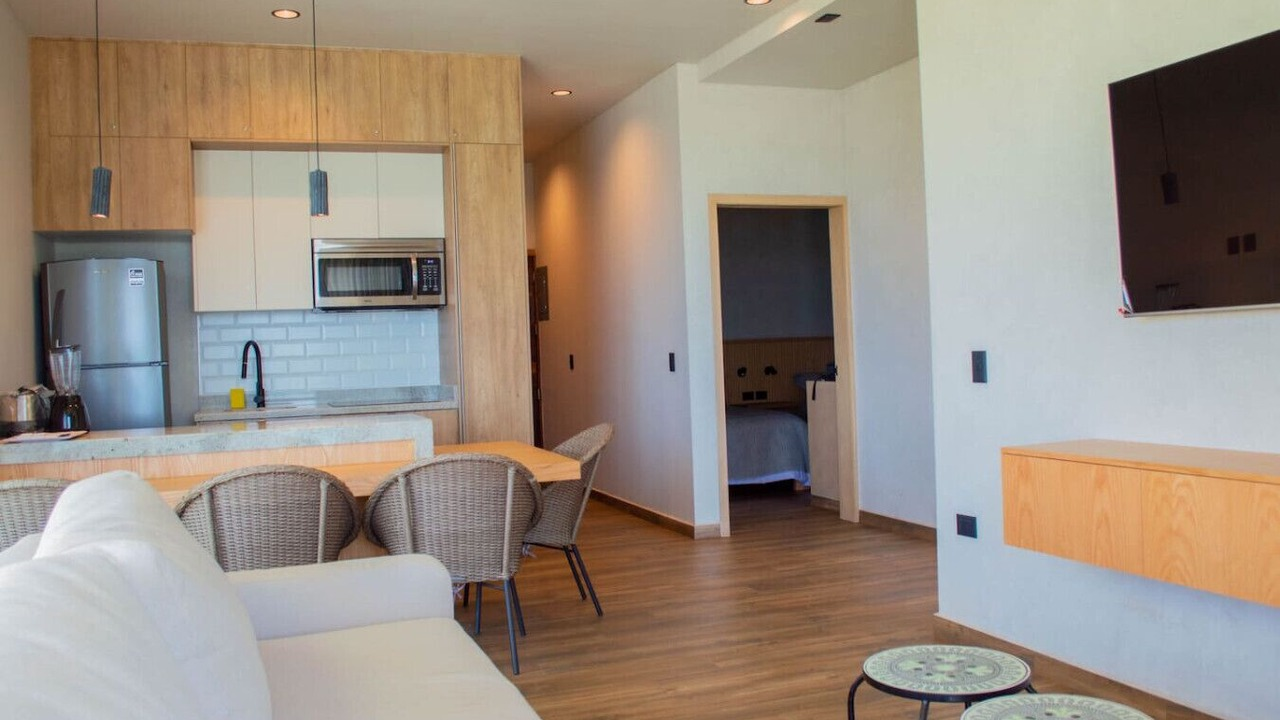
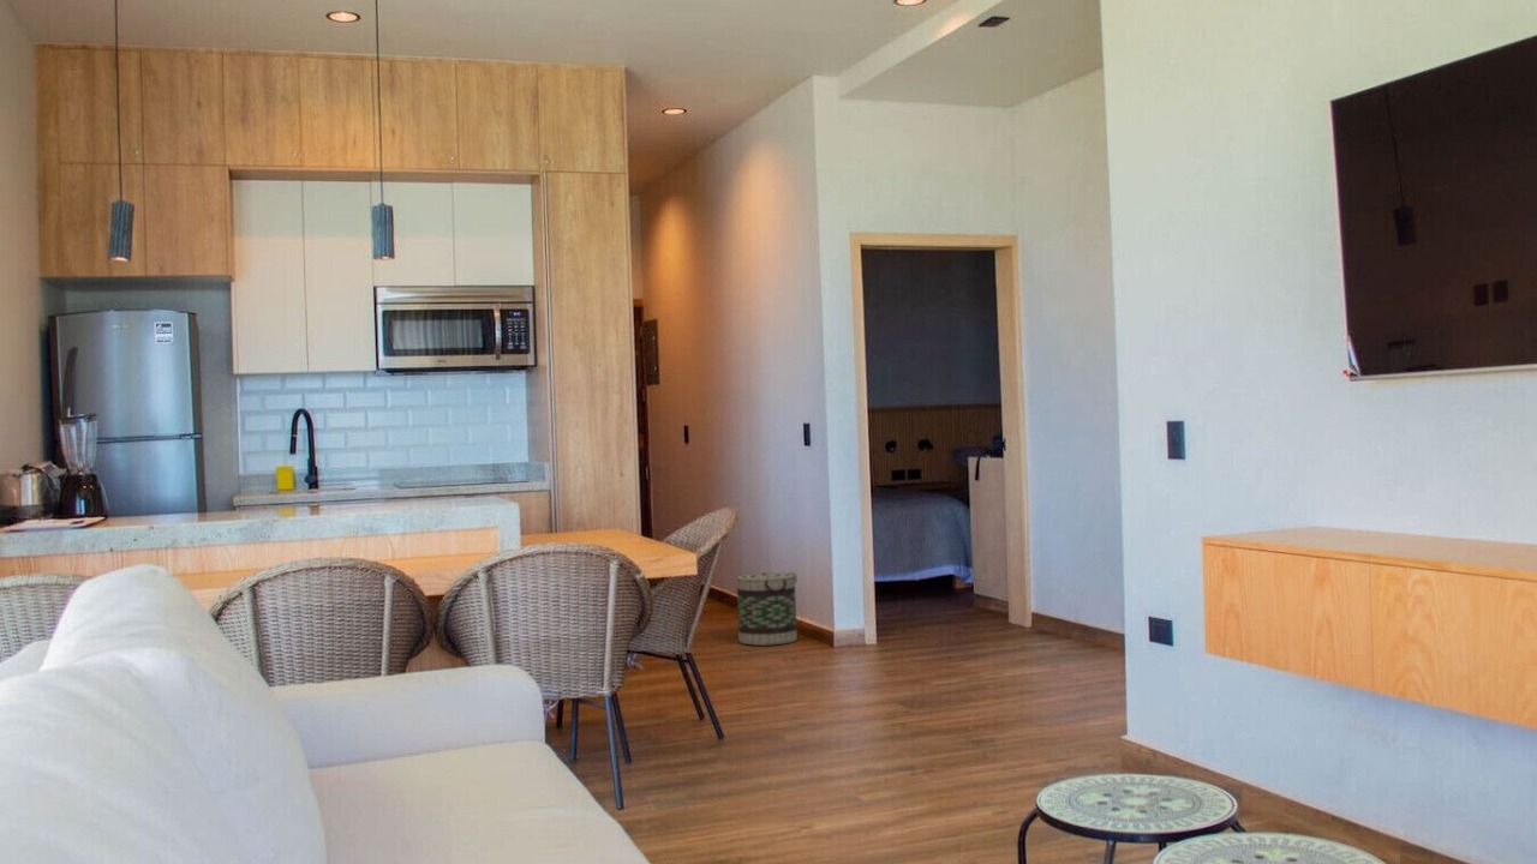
+ basket (768, 606)
